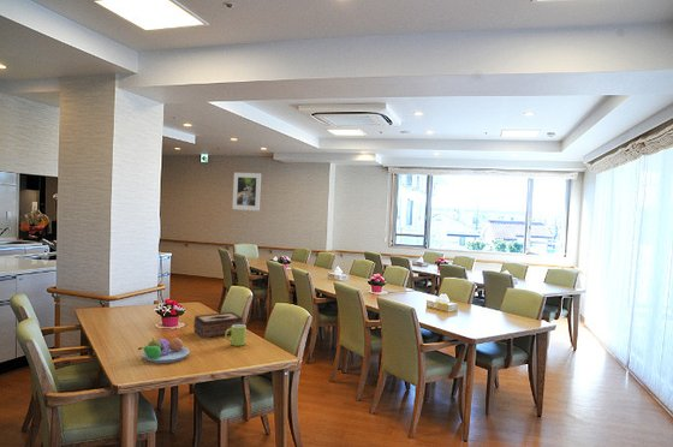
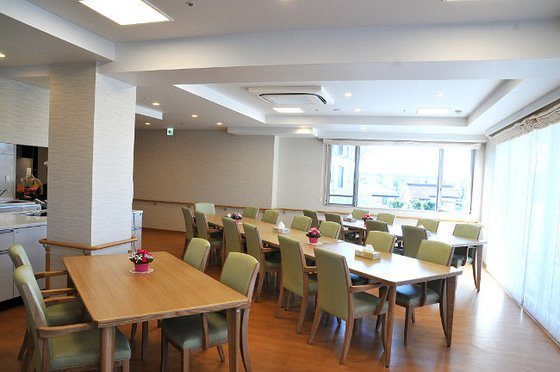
- fruit bowl (163, 347)
- tissue box (218, 324)
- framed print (246, 191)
- mug (234, 335)
